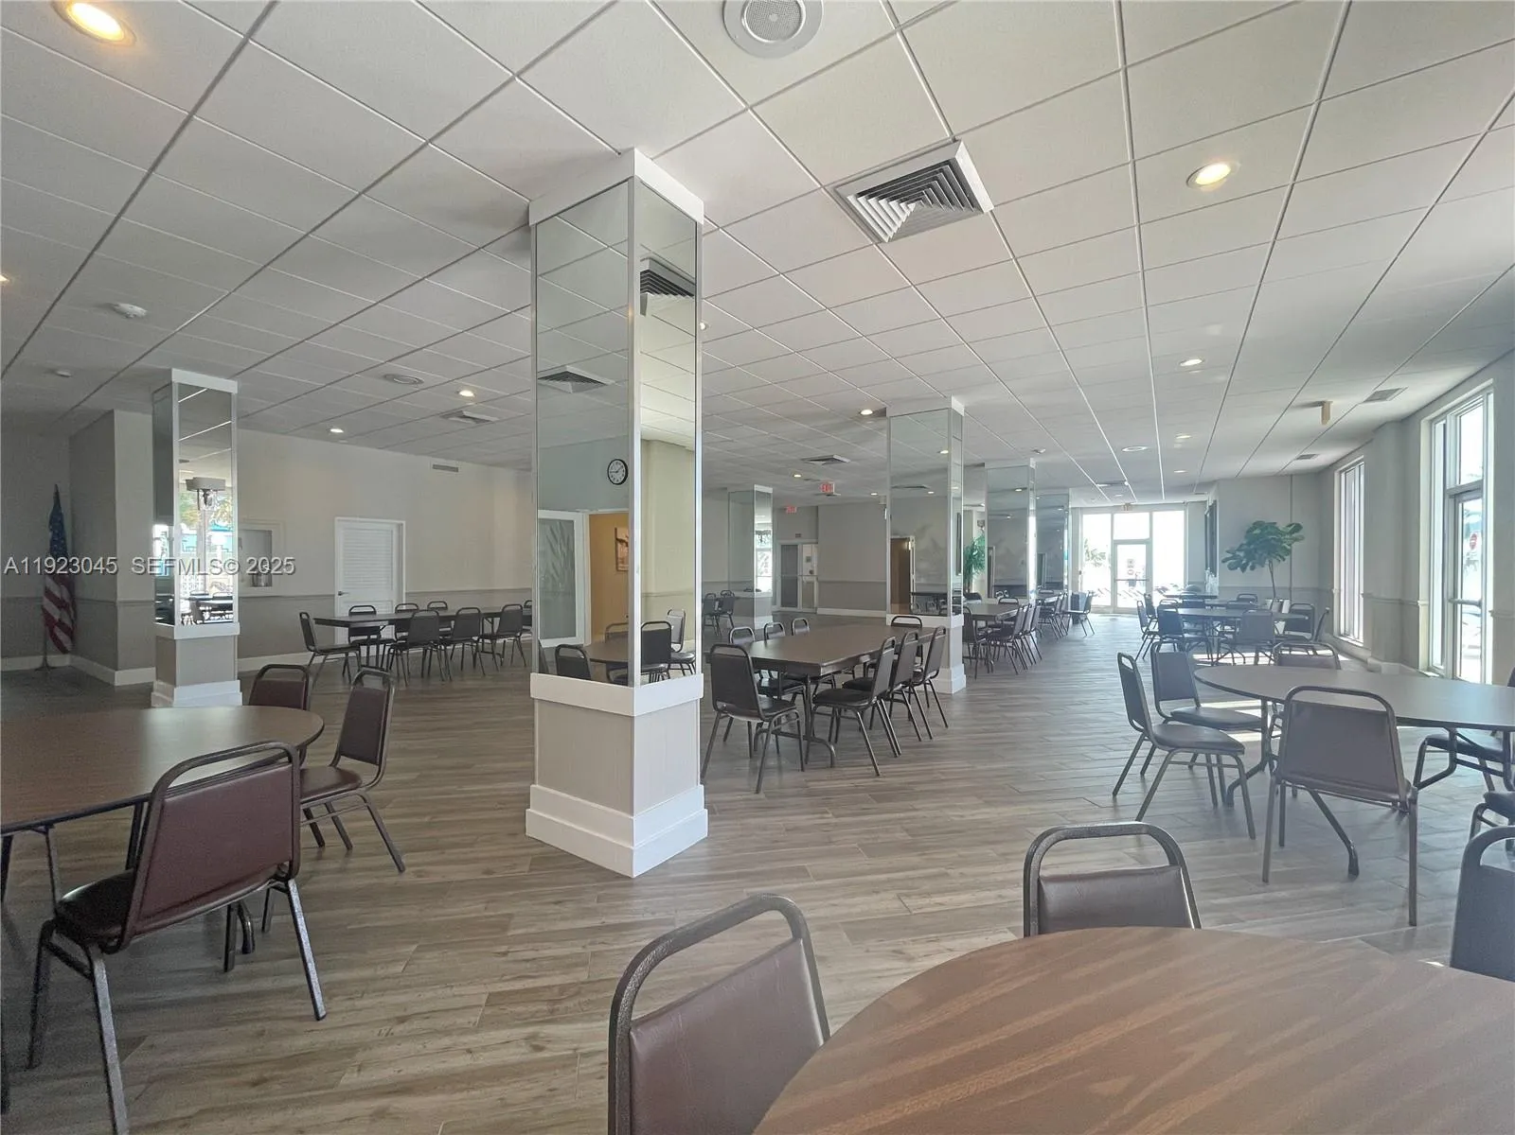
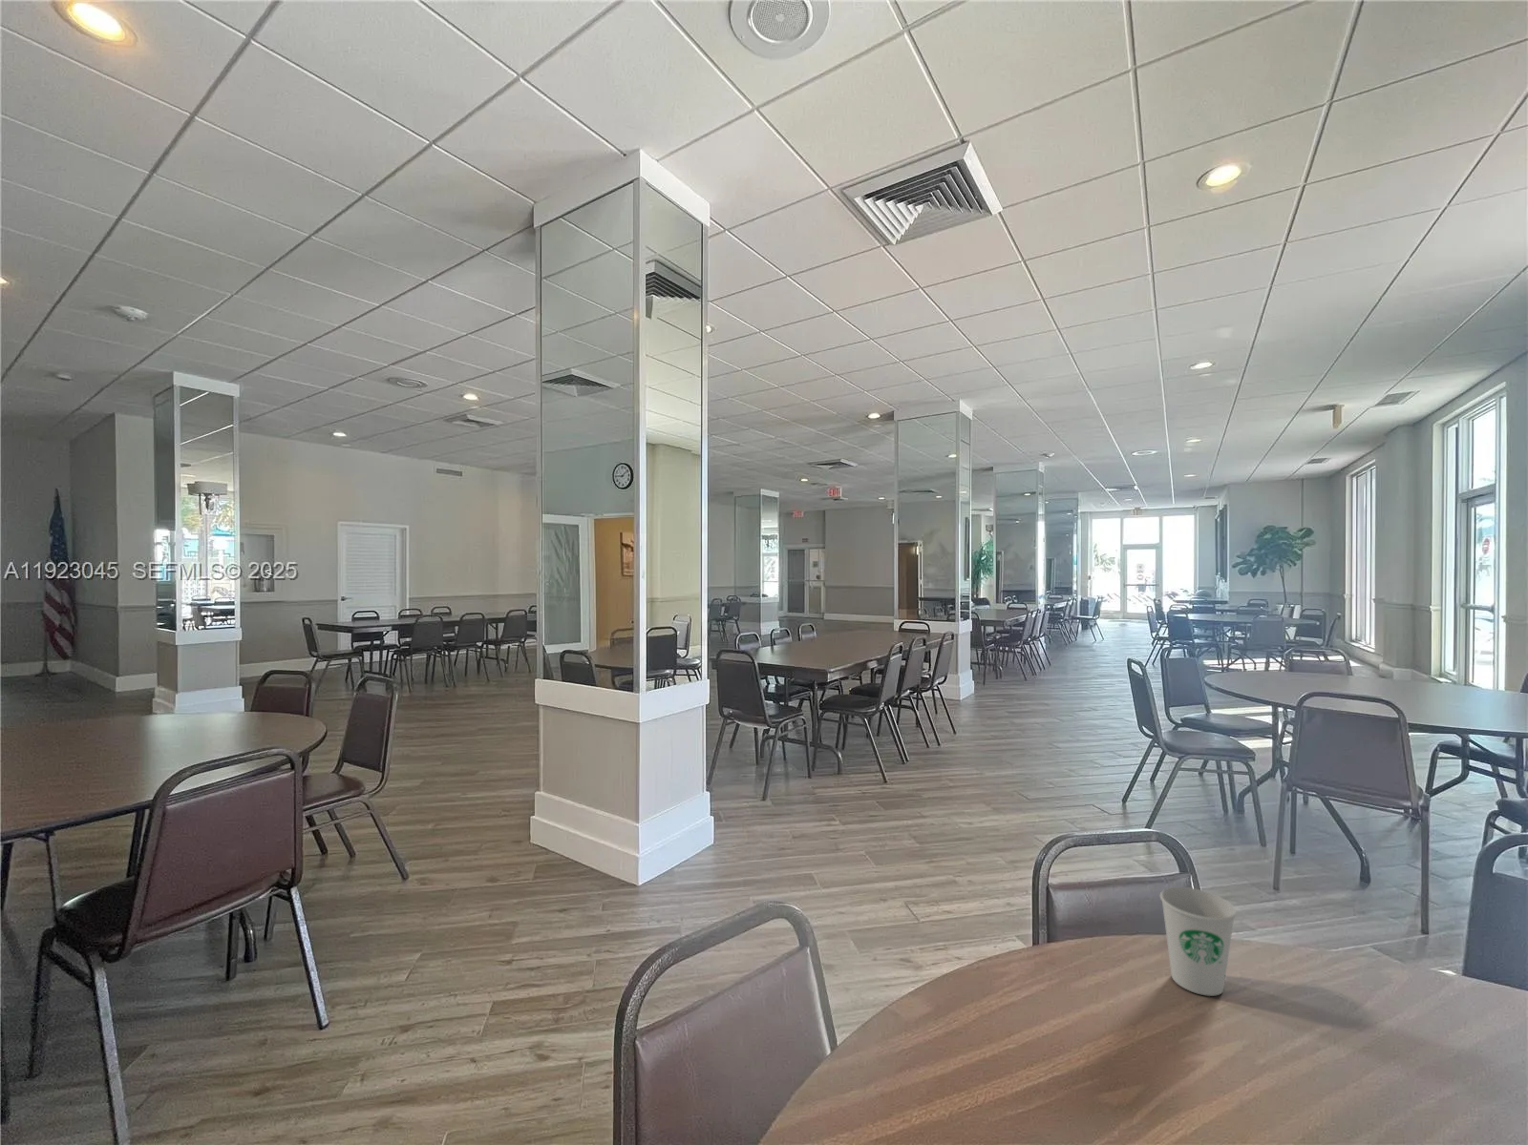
+ paper cup (1197, 942)
